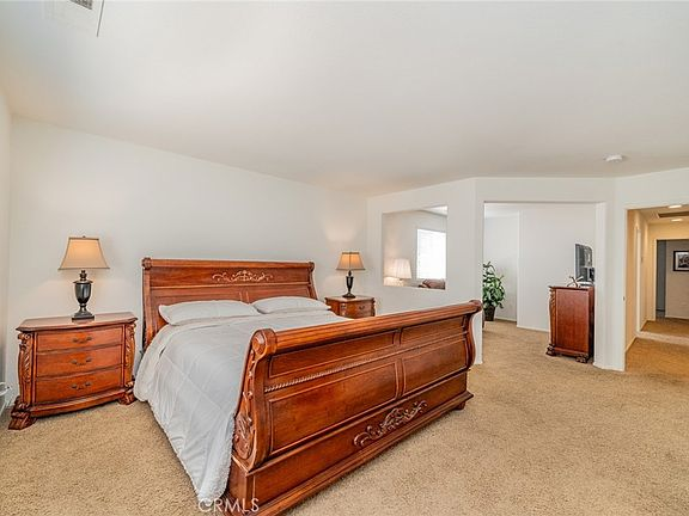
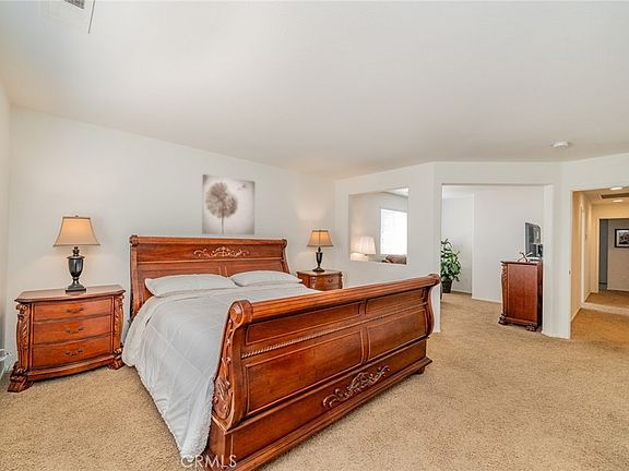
+ wall art (229, 206)
